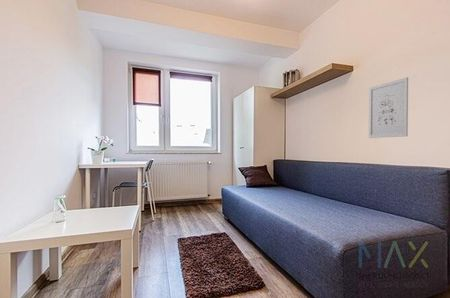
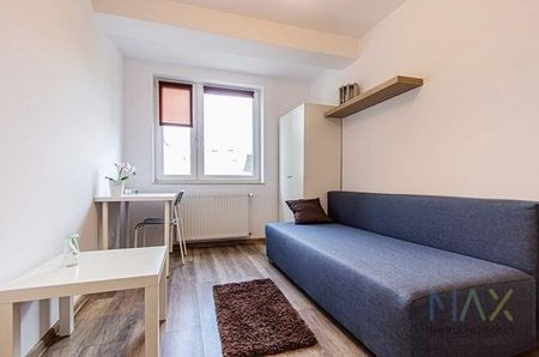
- wall art (386, 110)
